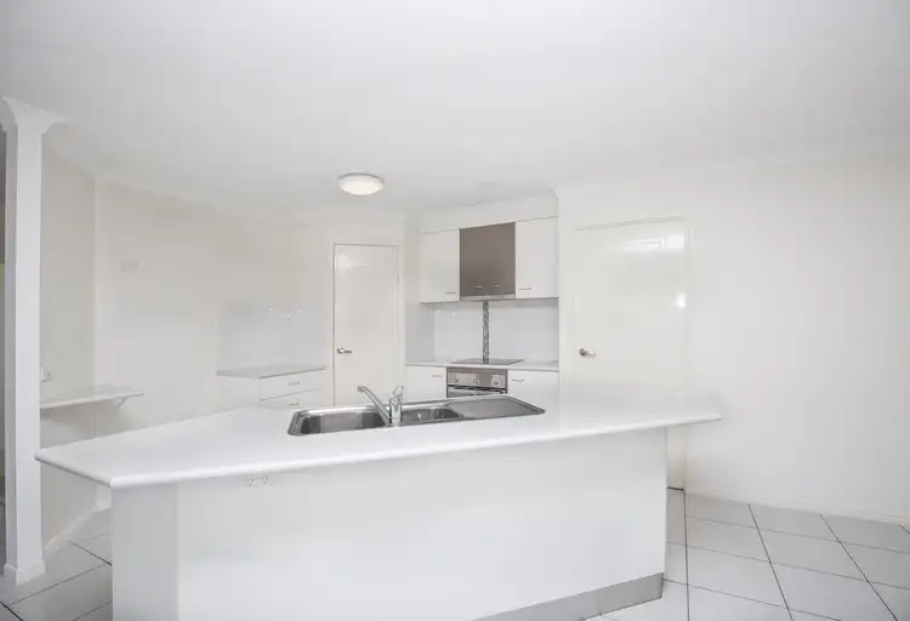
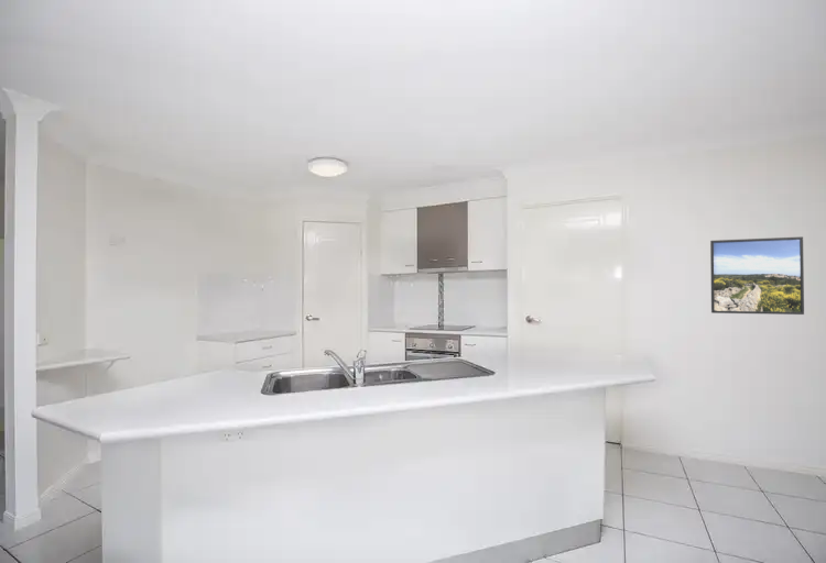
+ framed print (754, 276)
